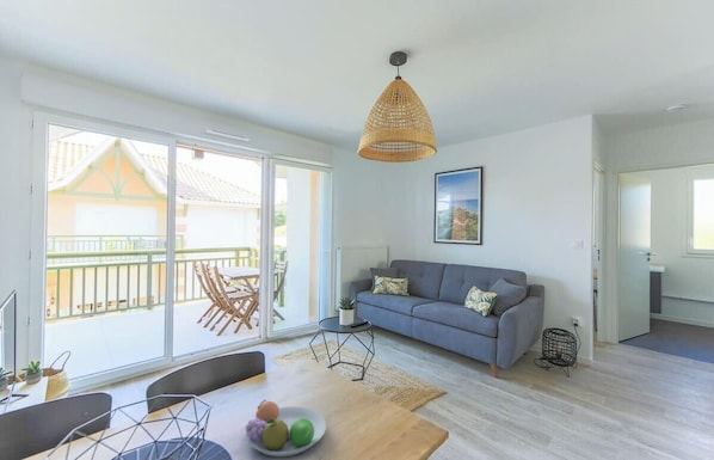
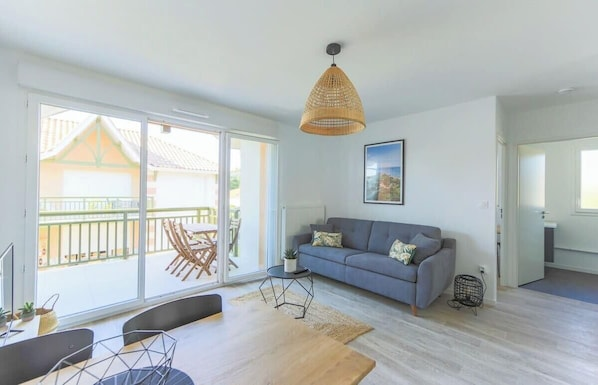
- fruit bowl (287, 421)
